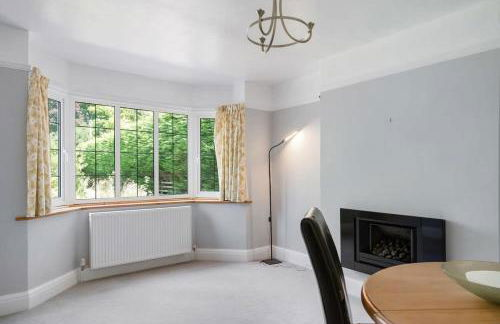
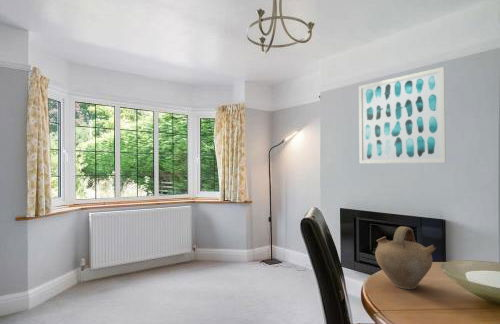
+ wall art (397, 120)
+ jug (405, 255)
